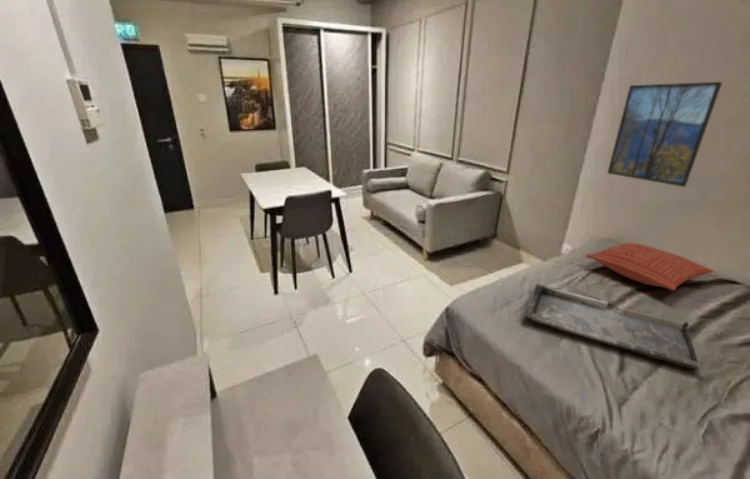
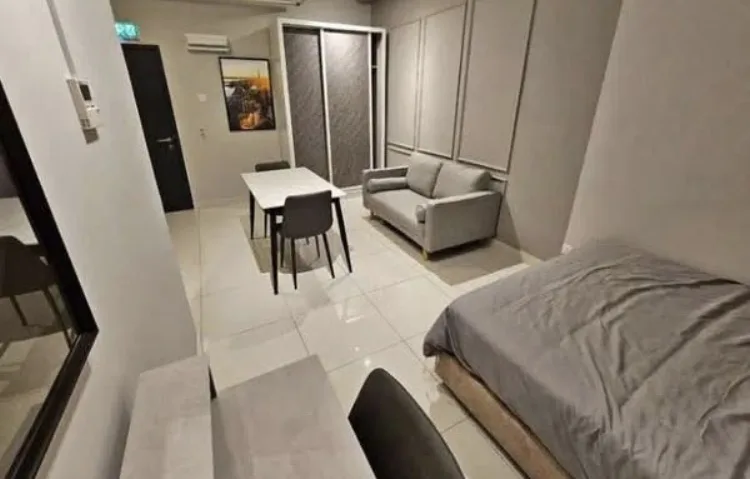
- tray (602, 322)
- pillow (646, 263)
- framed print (656, 134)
